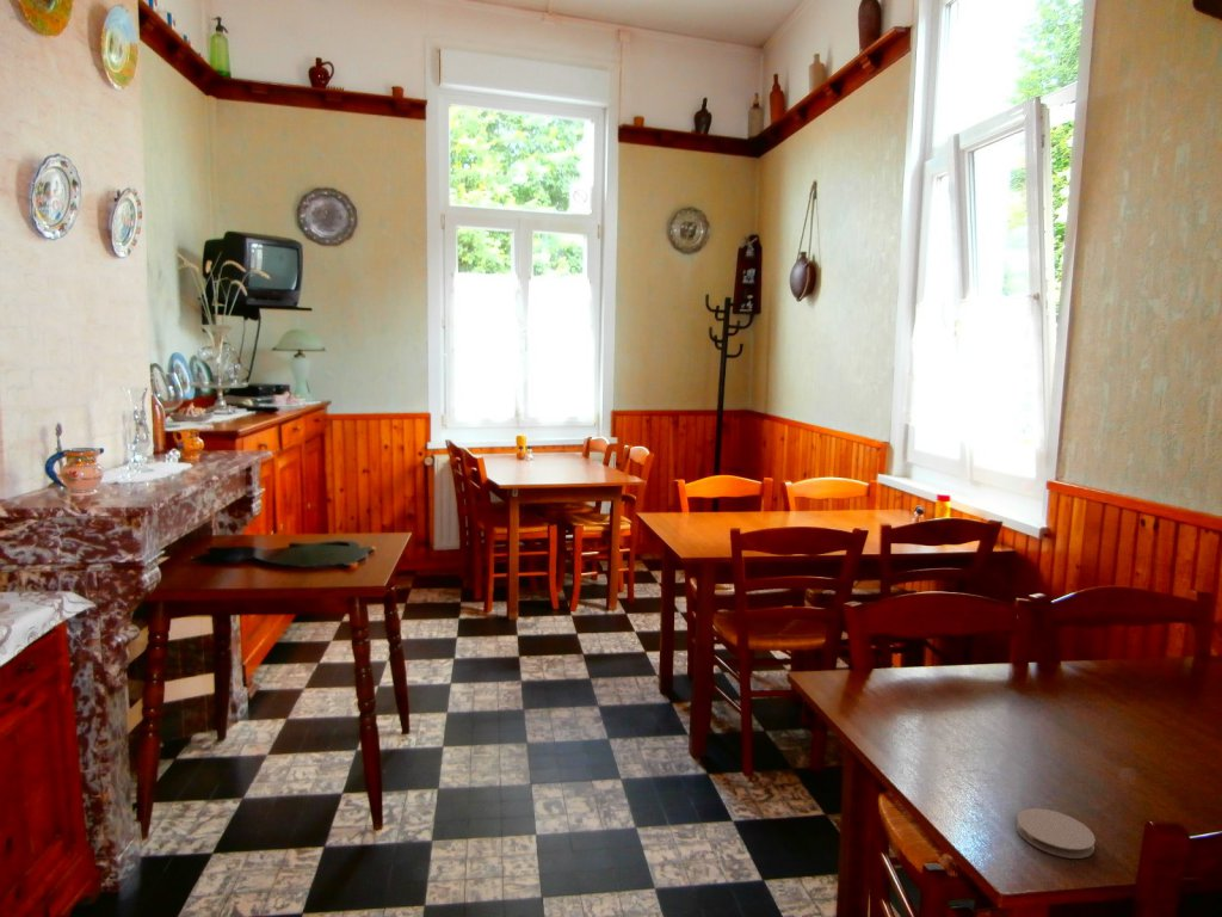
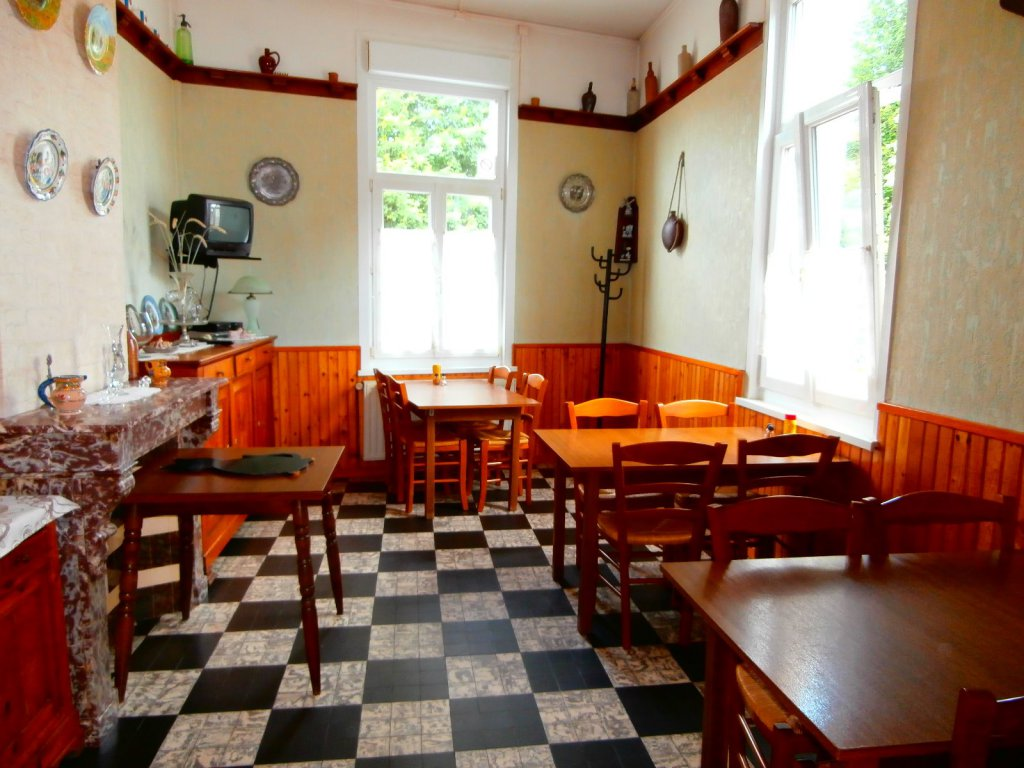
- coaster (1055, 832)
